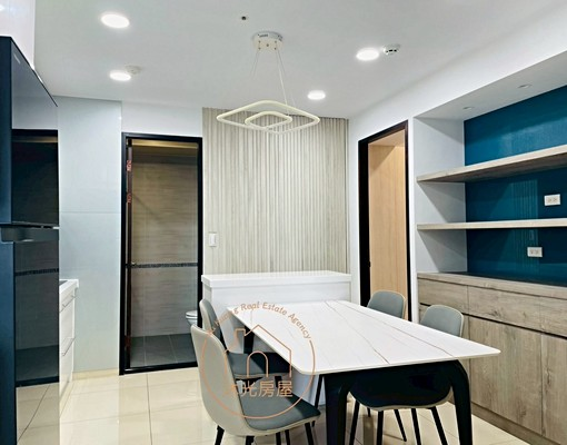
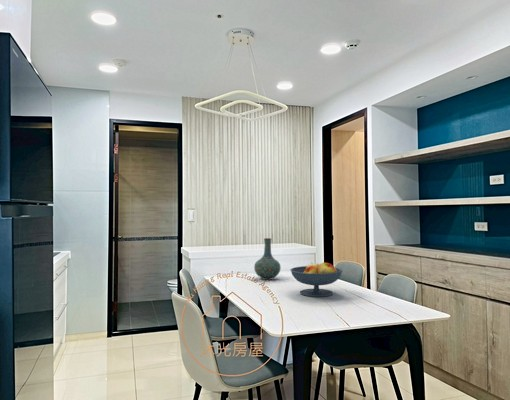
+ vase (267, 258)
+ fruit bowl (316, 277)
